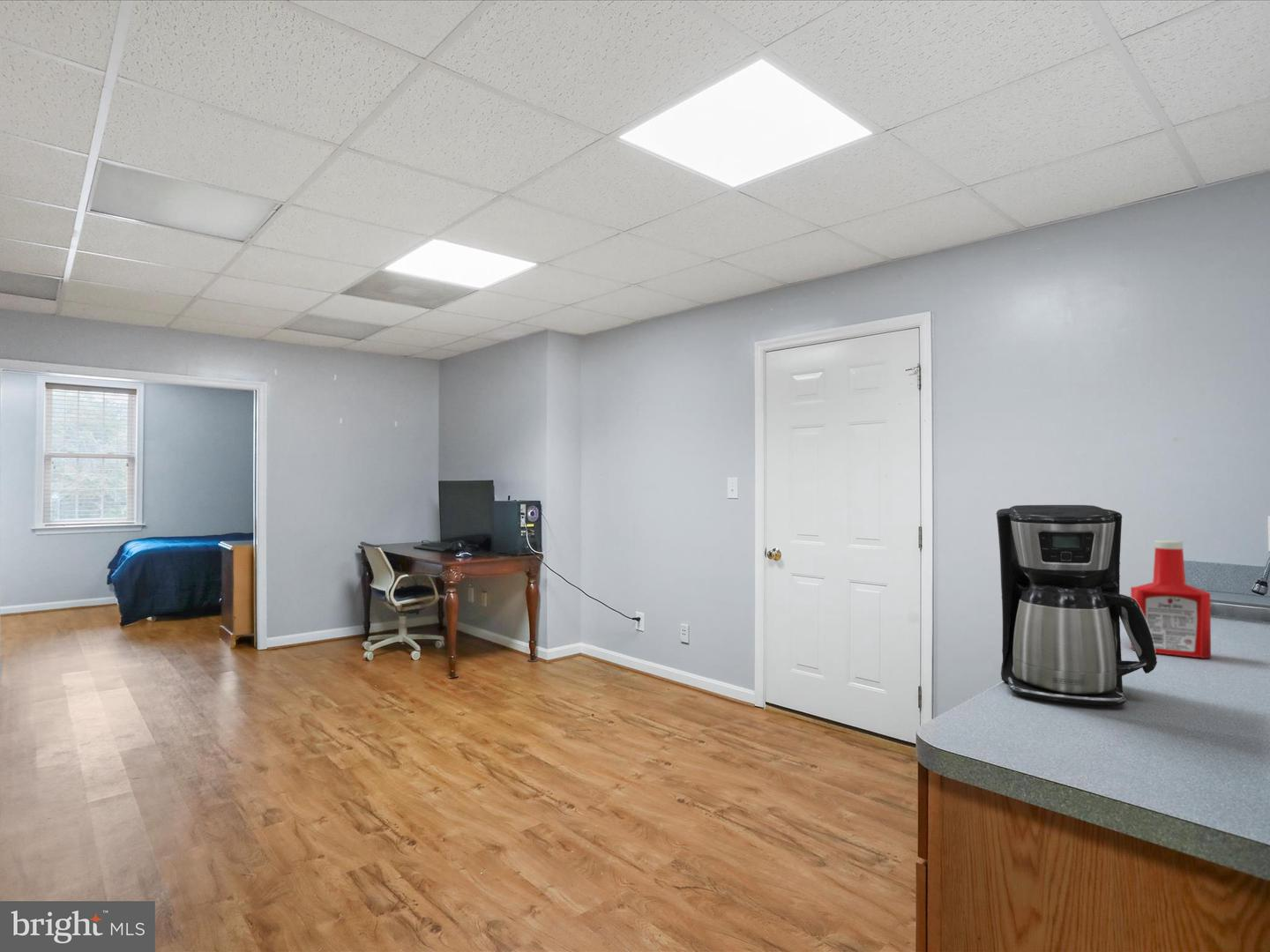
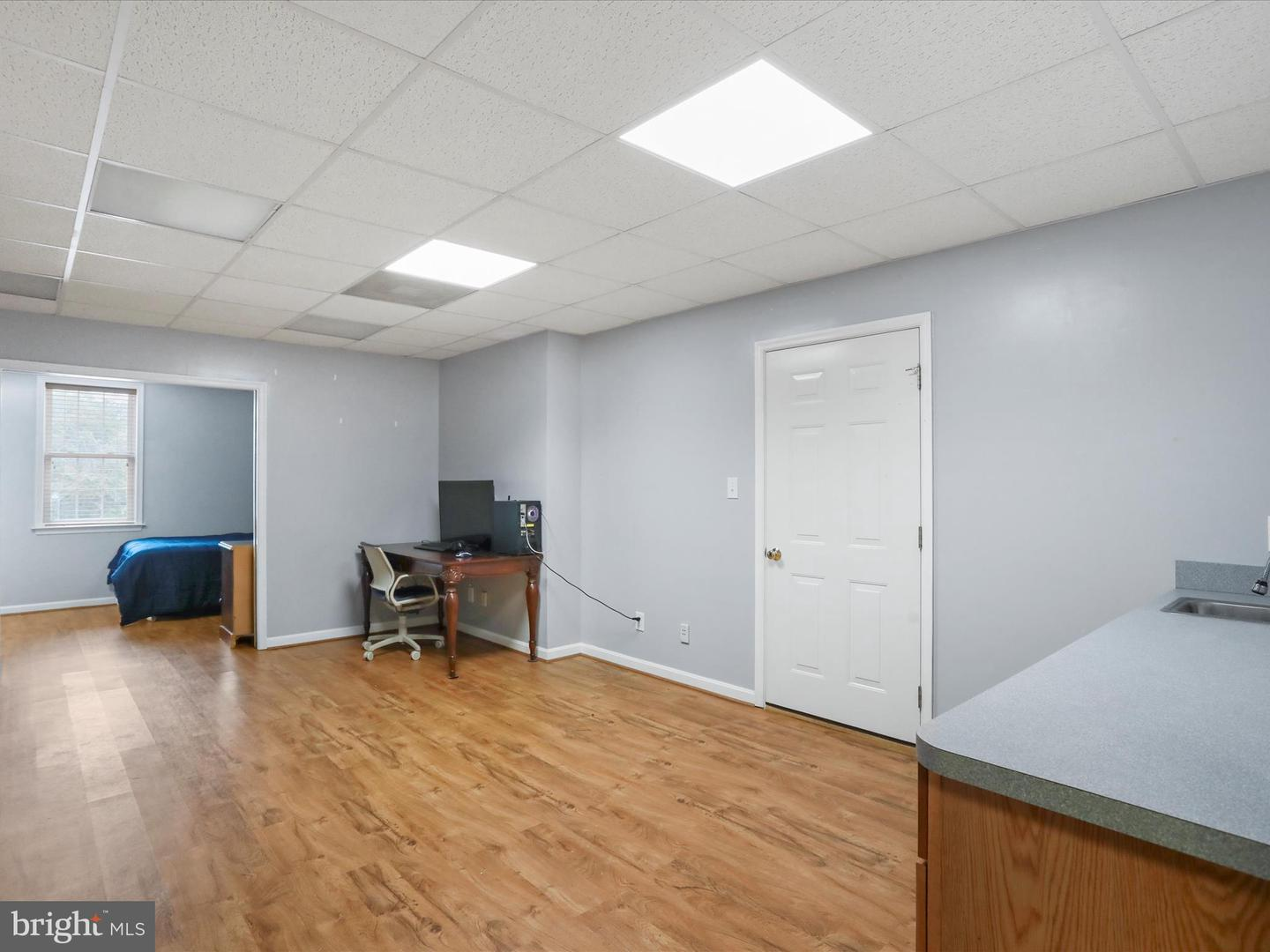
- coffee maker (1072, 594)
- soap bottle (1169, 596)
